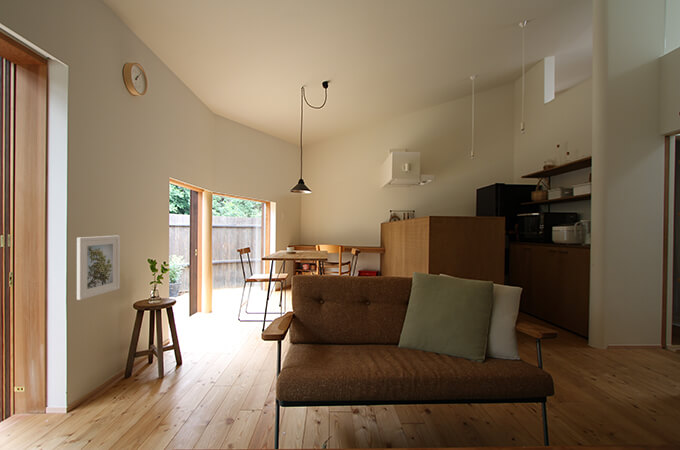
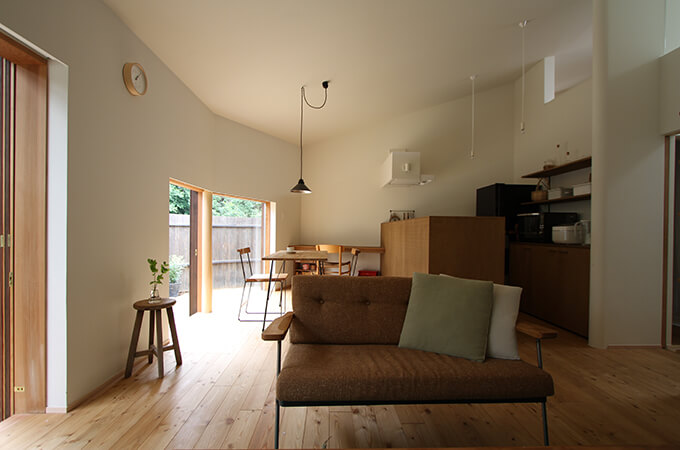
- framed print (99, 265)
